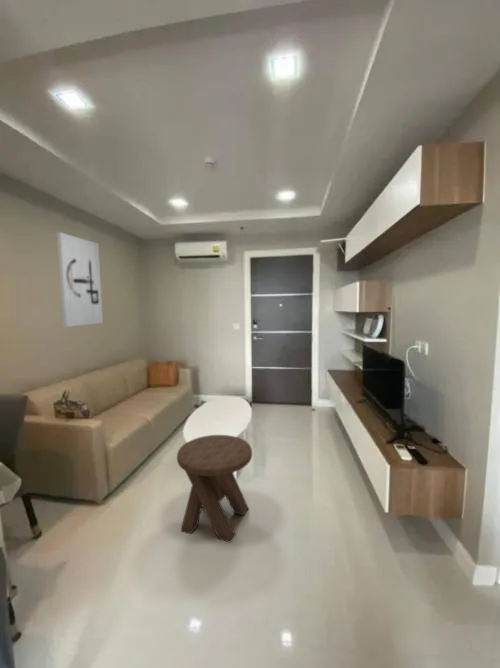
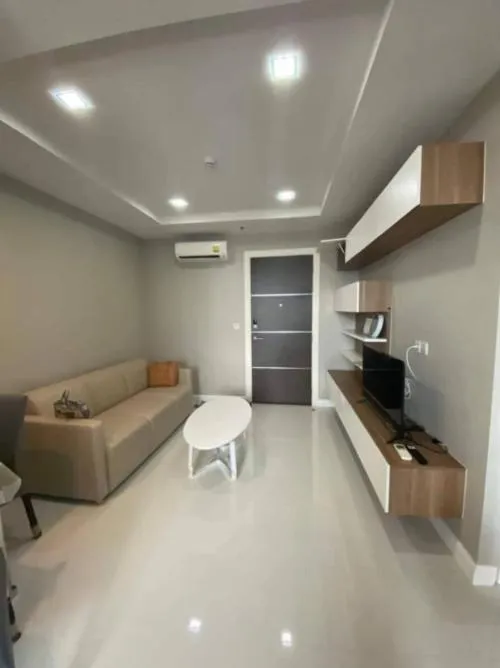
- wall art (81, 282)
- music stool (215, 484)
